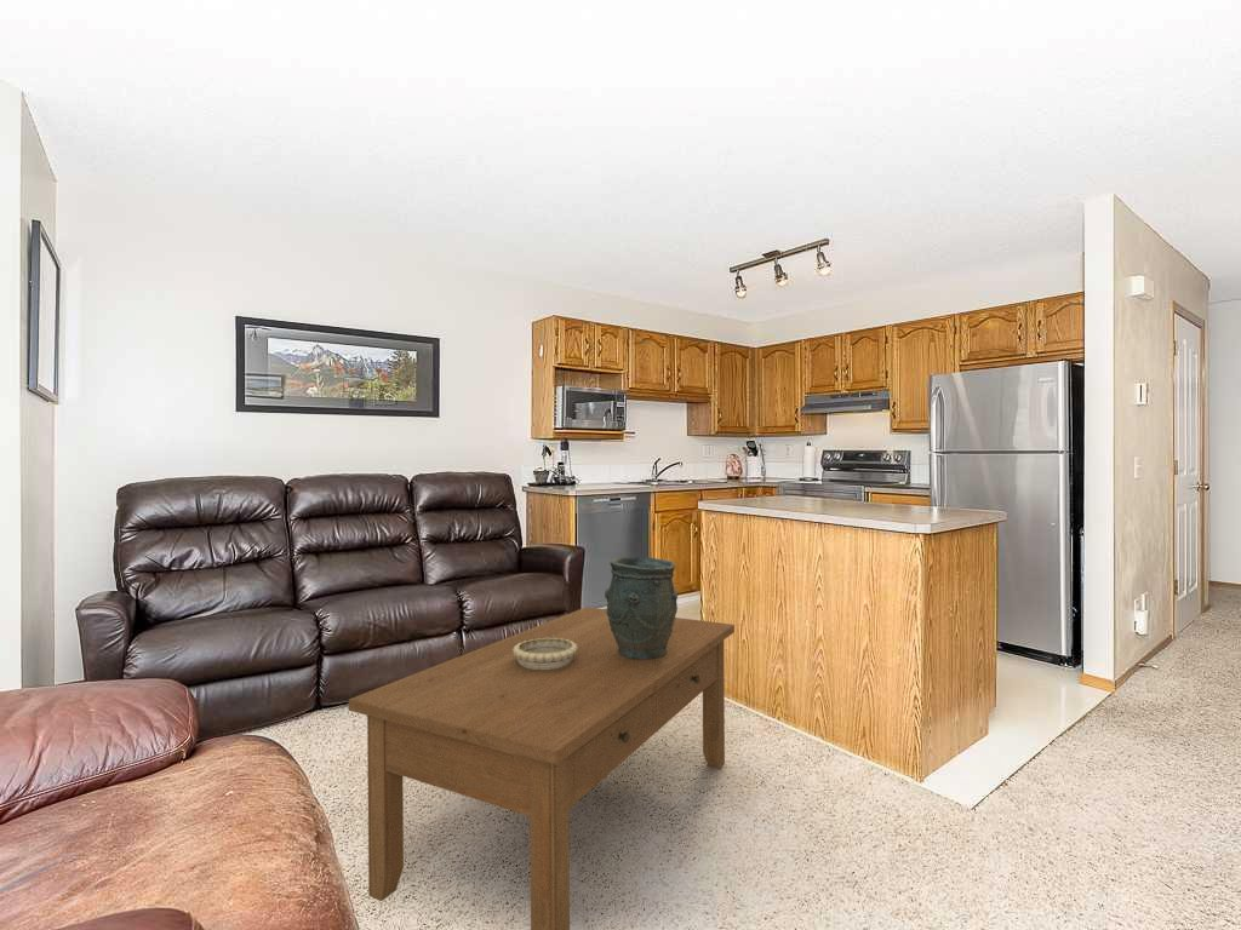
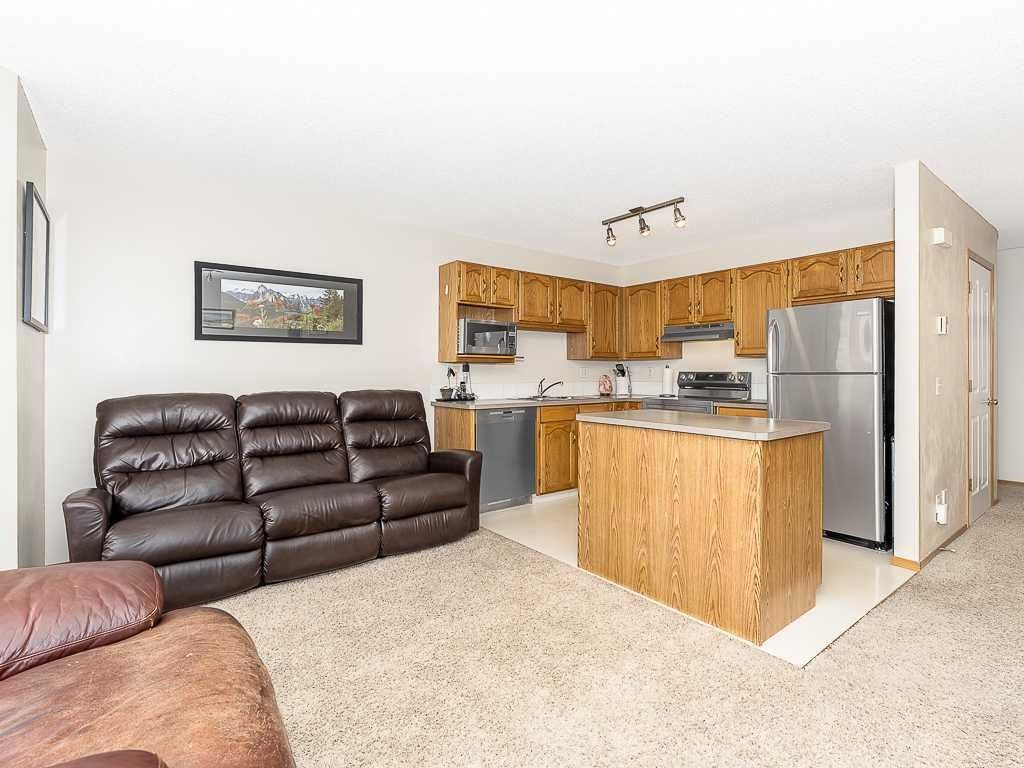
- decorative bowl (545, 651)
- coffee table (577, 736)
- vase (640, 605)
